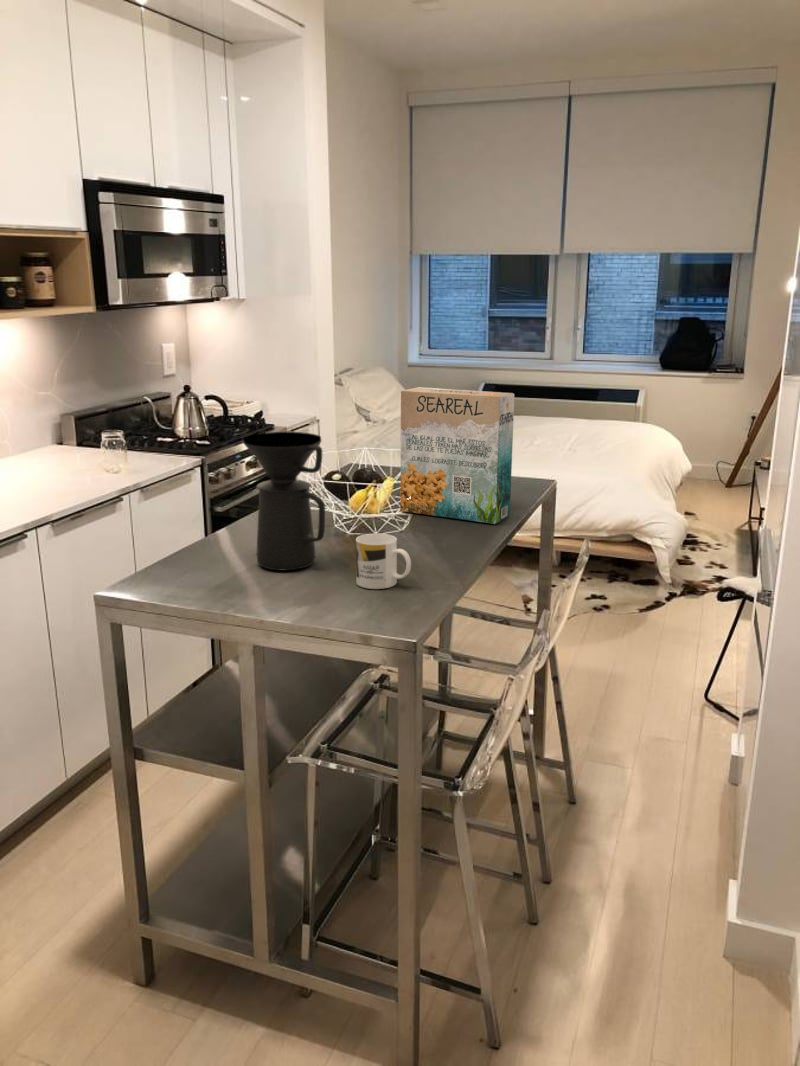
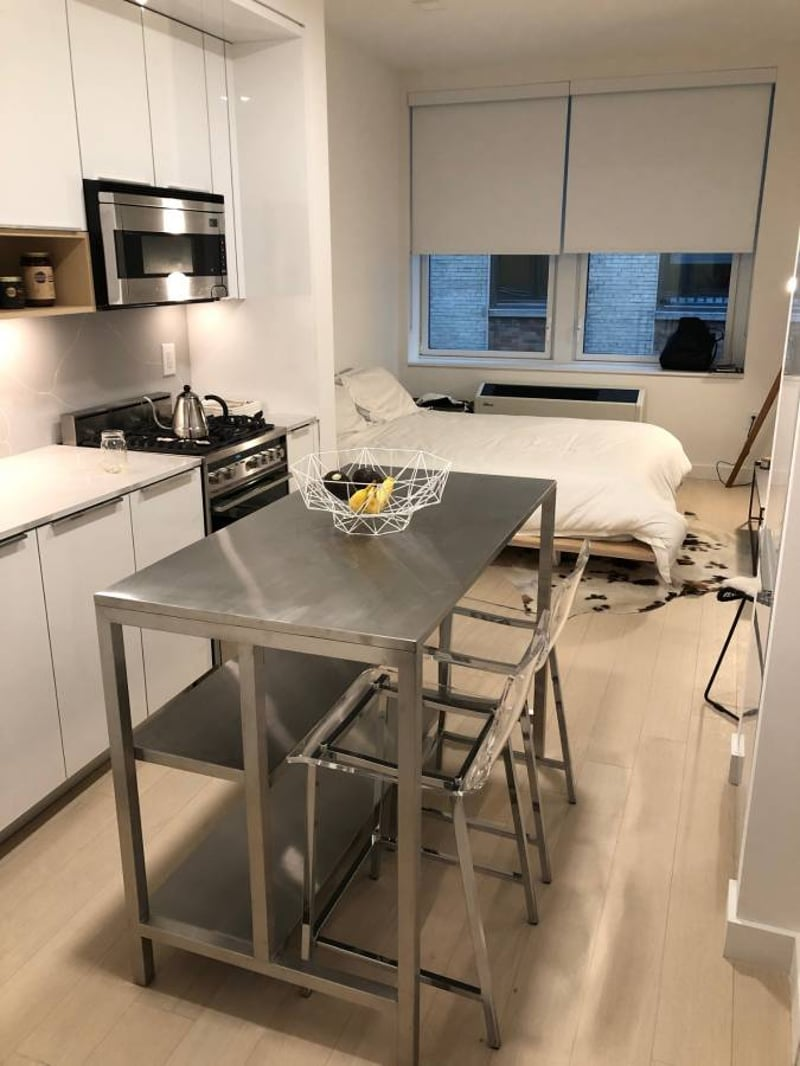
- coffee maker (284, 501)
- cereal box (455, 453)
- mug (383, 562)
